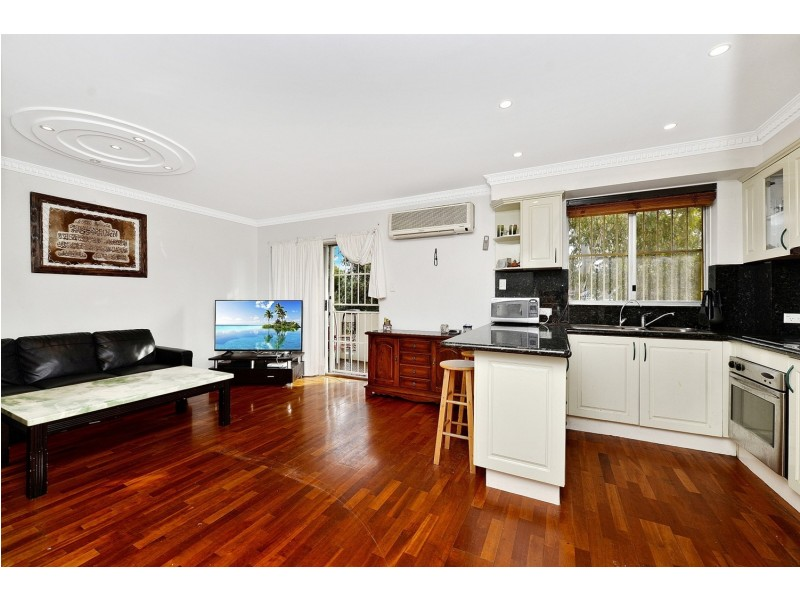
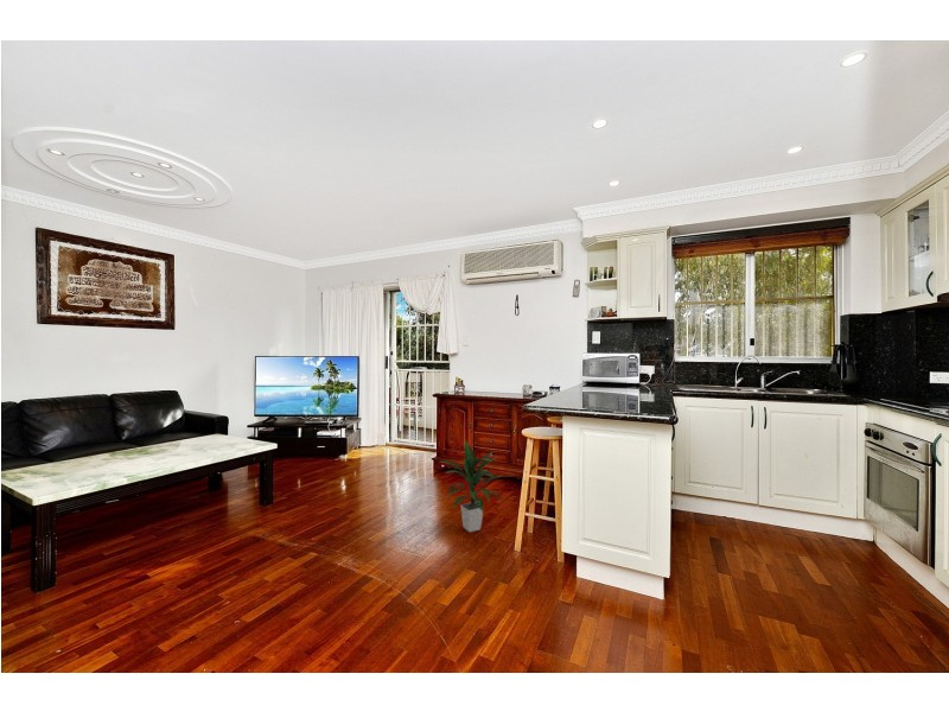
+ indoor plant (474, 485)
